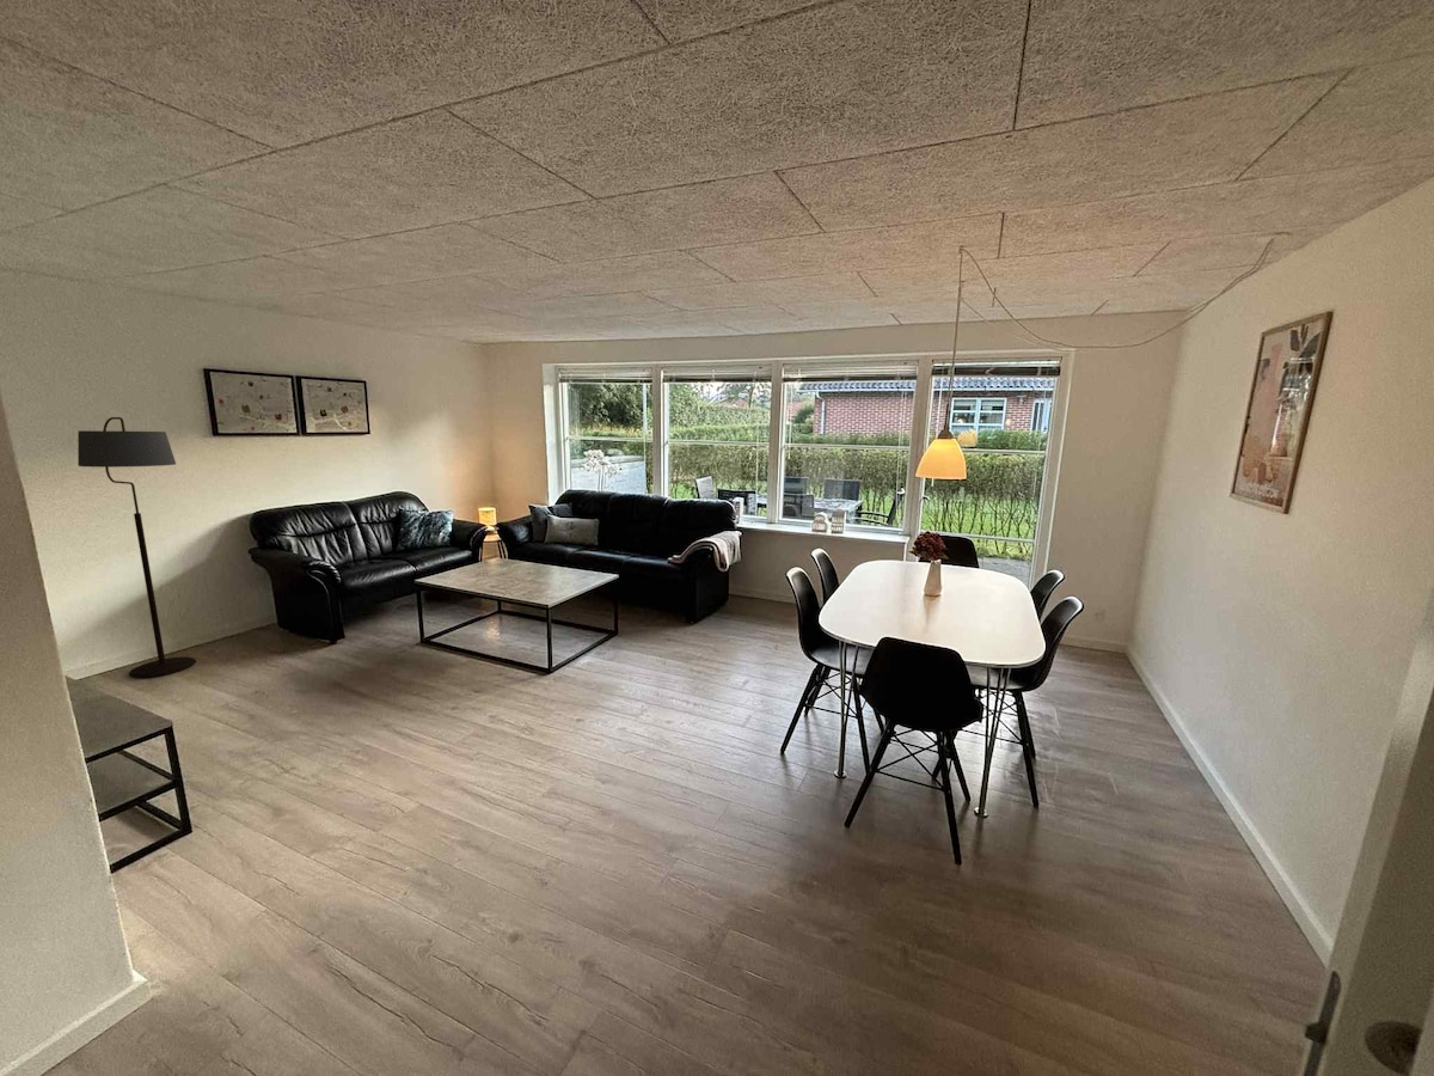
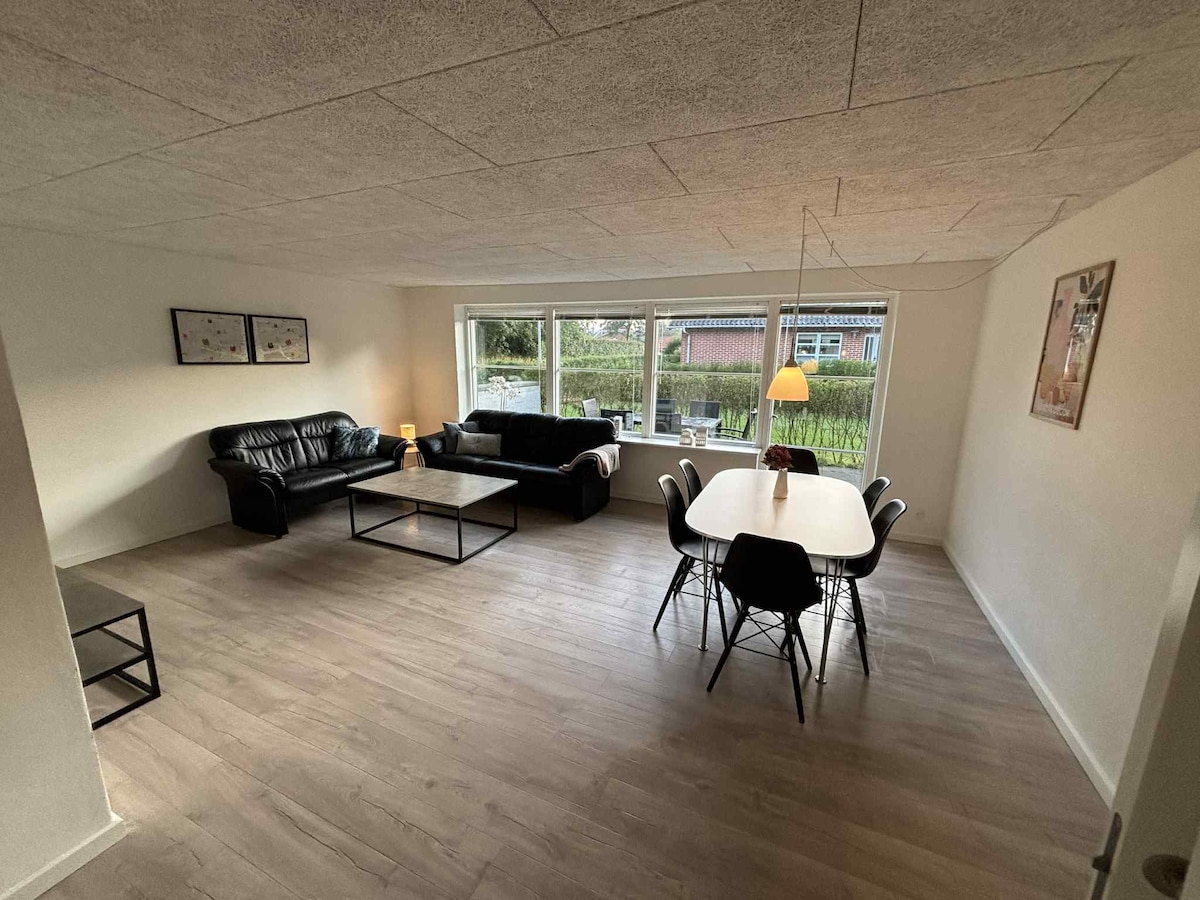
- floor lamp (140, 546)
